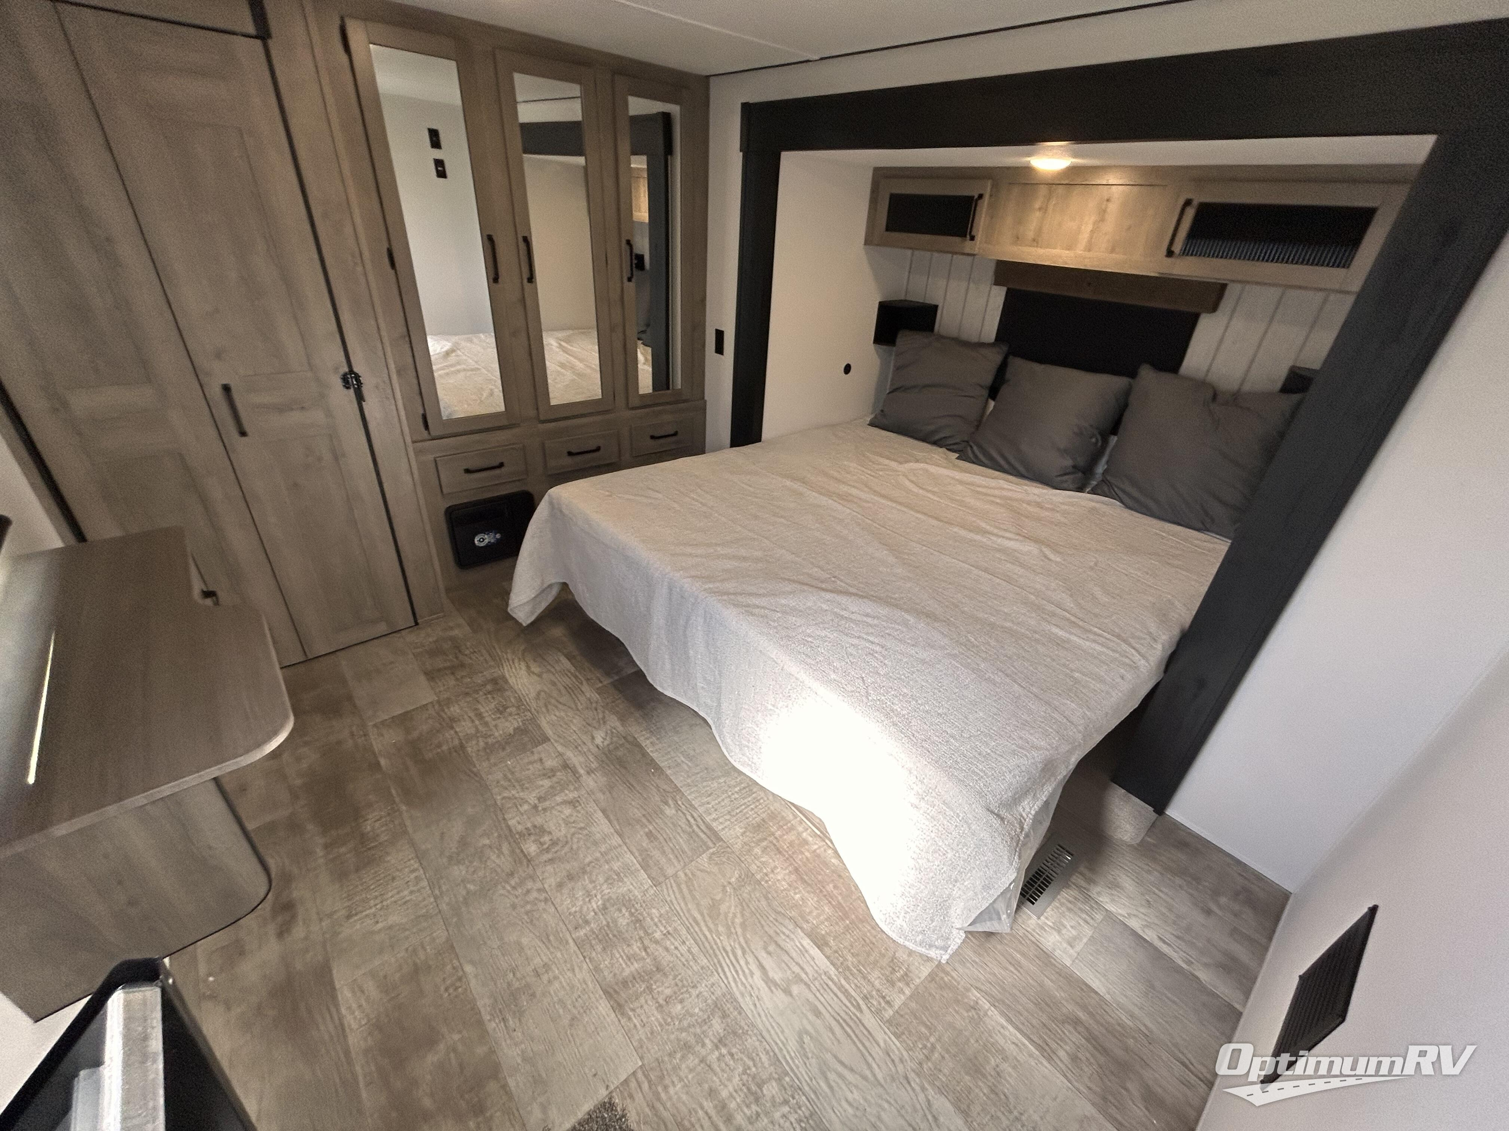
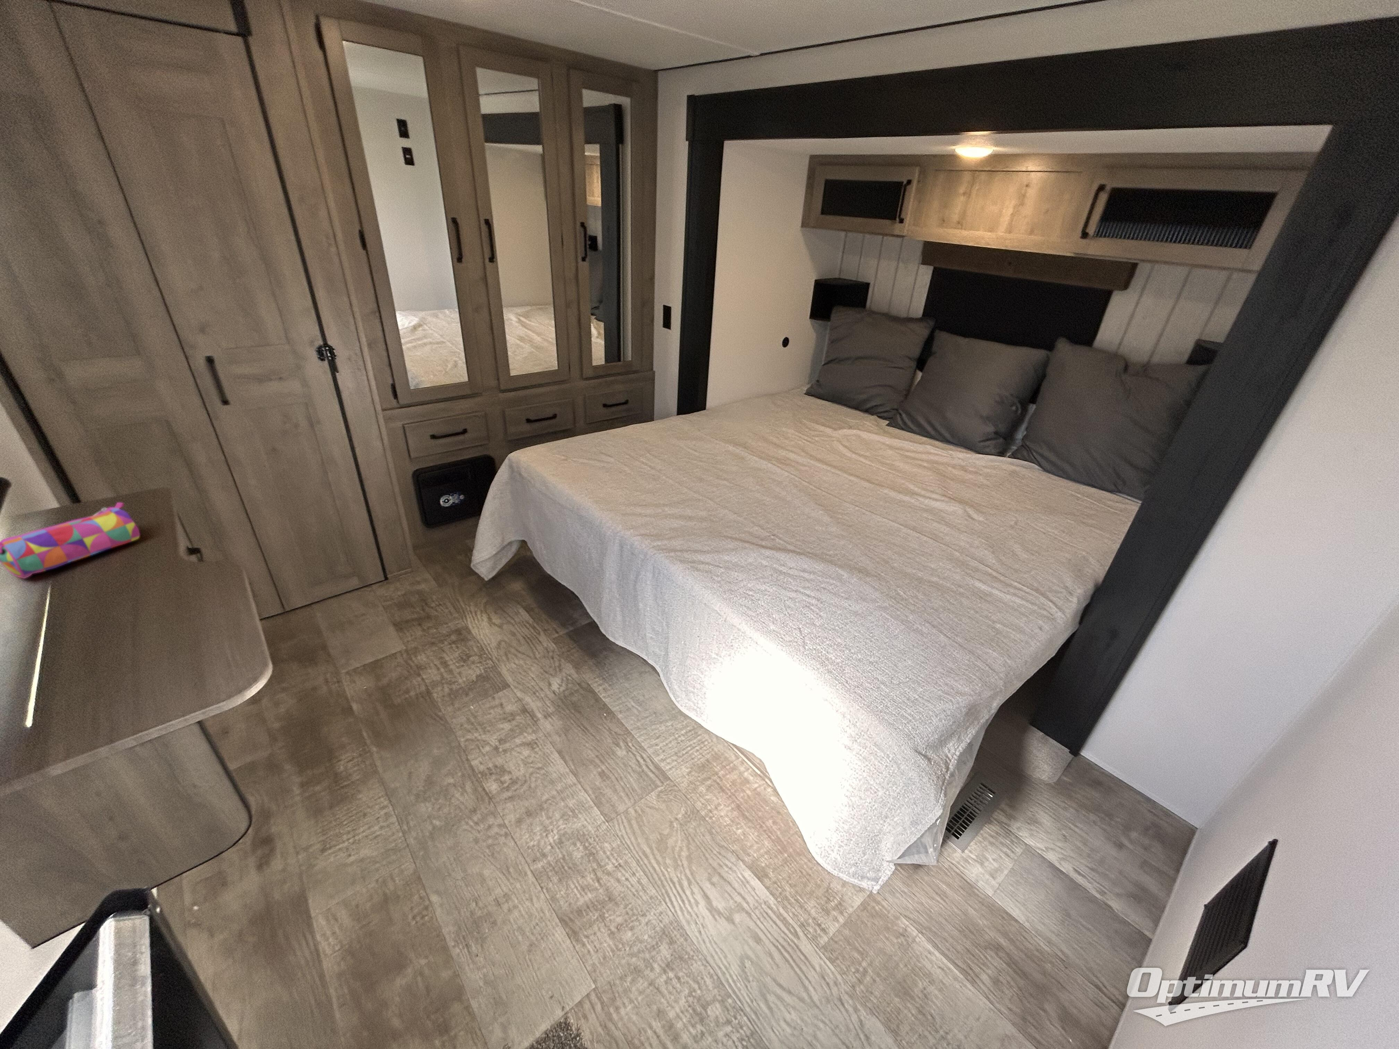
+ pencil case (72, 540)
